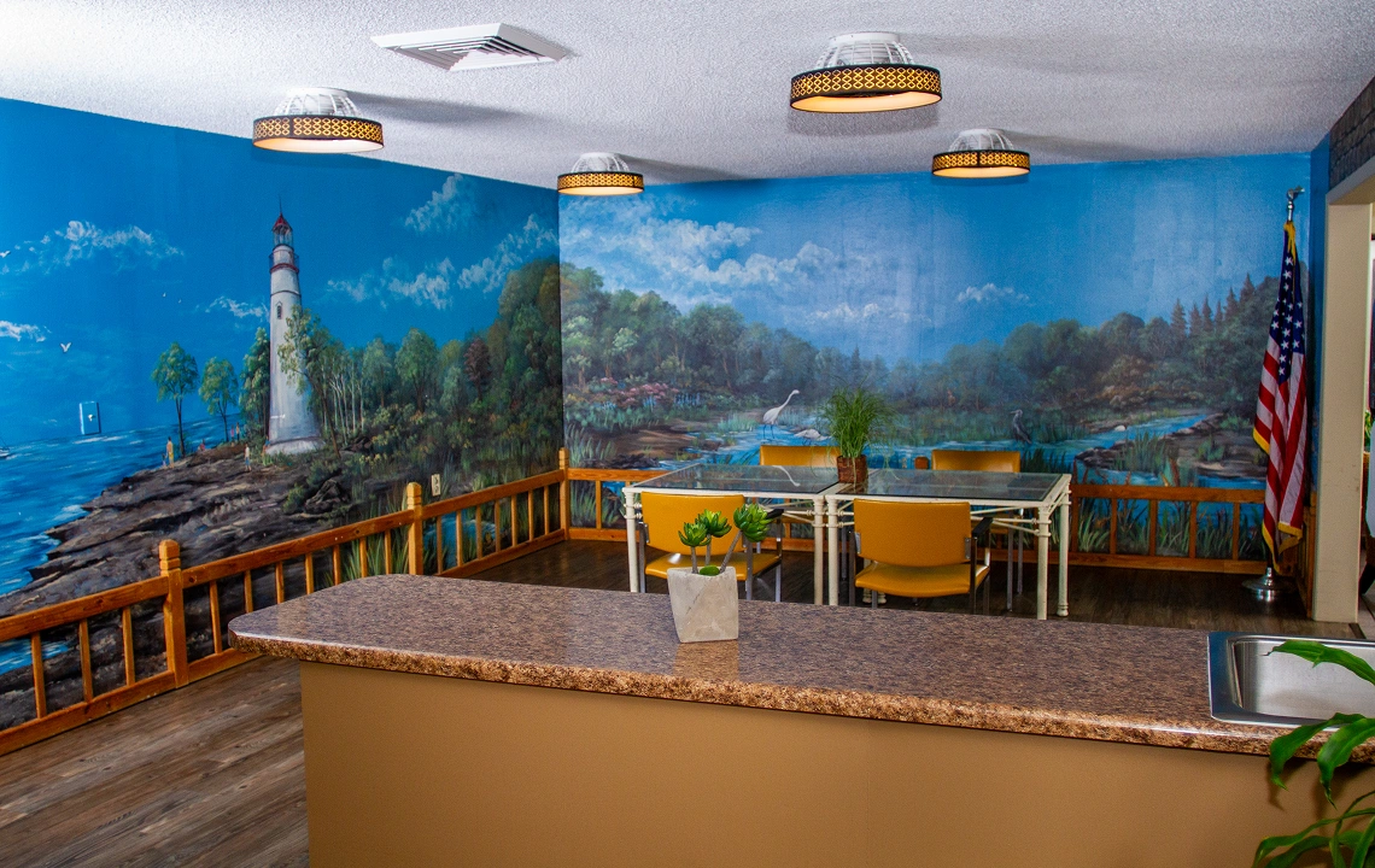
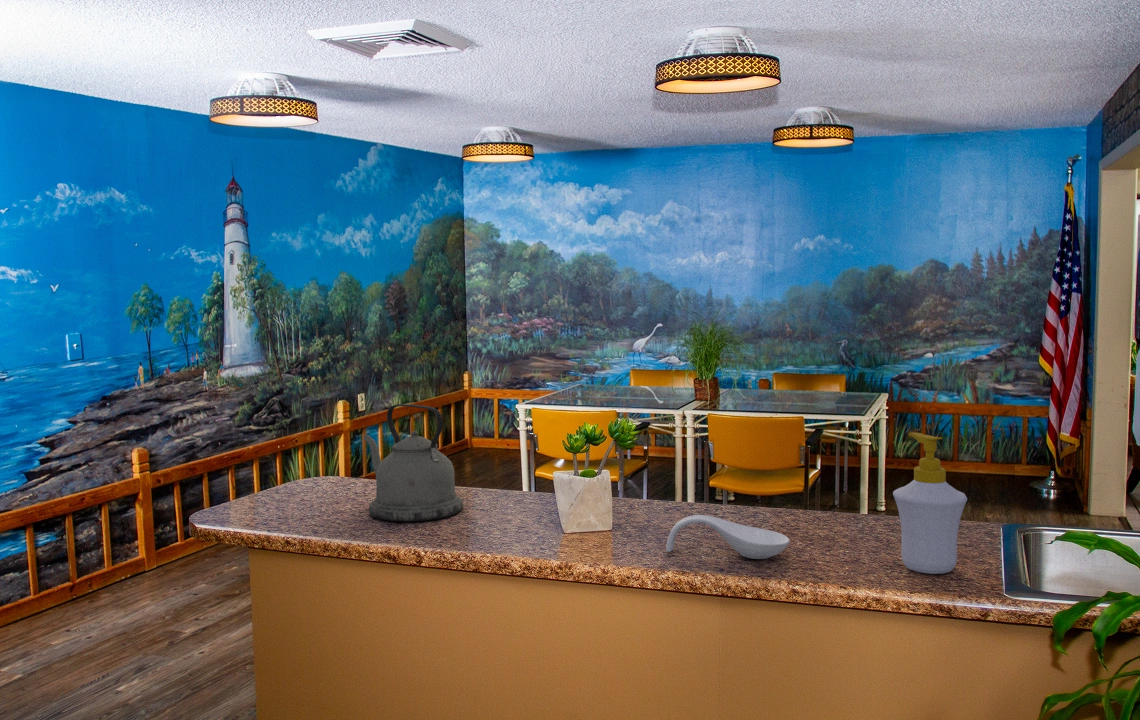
+ soap bottle (929, 502)
+ spoon rest (727, 535)
+ kettle (408, 458)
